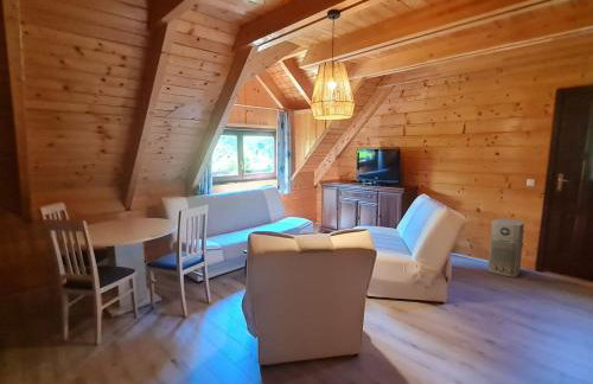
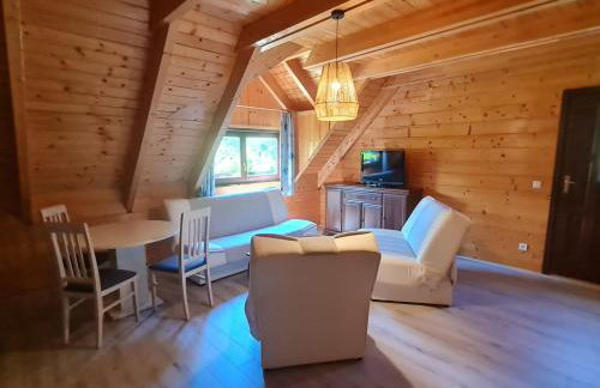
- air purifier (506, 245)
